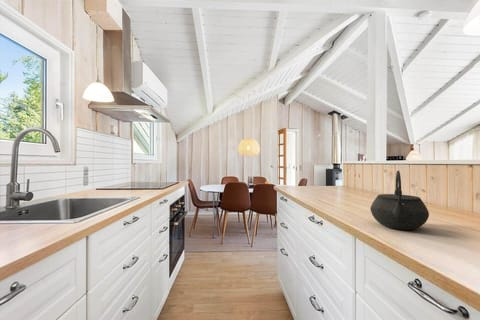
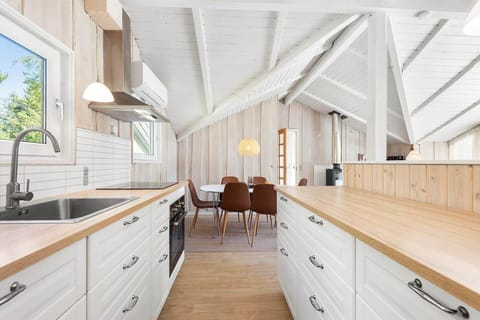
- kettle (398, 198)
